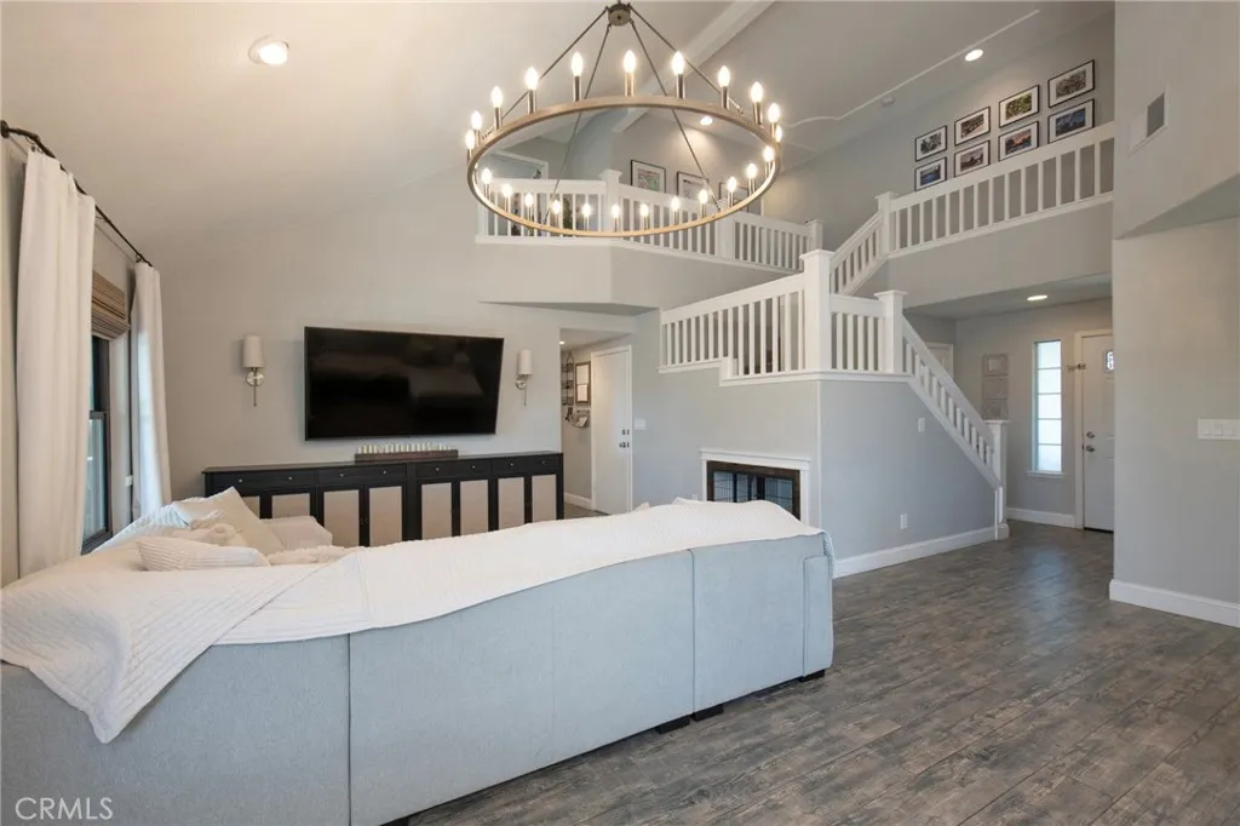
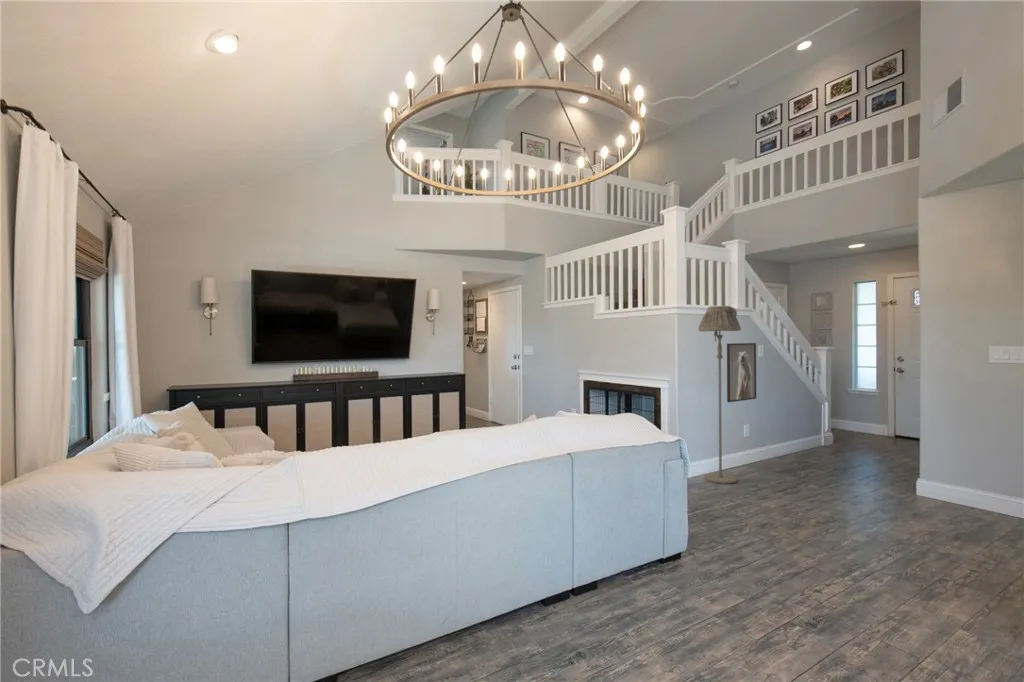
+ floor lamp (719, 392)
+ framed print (741, 371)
